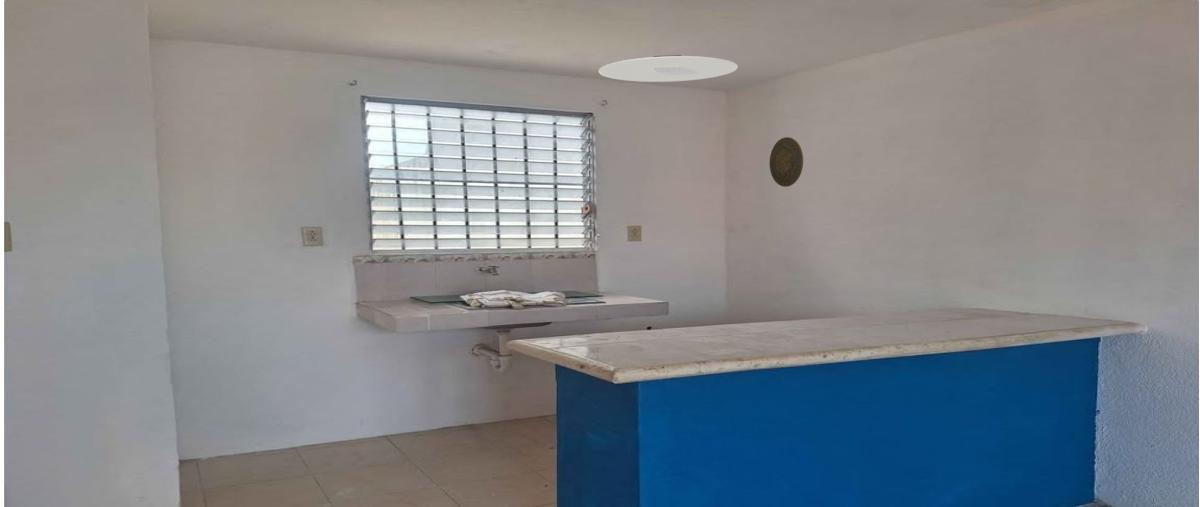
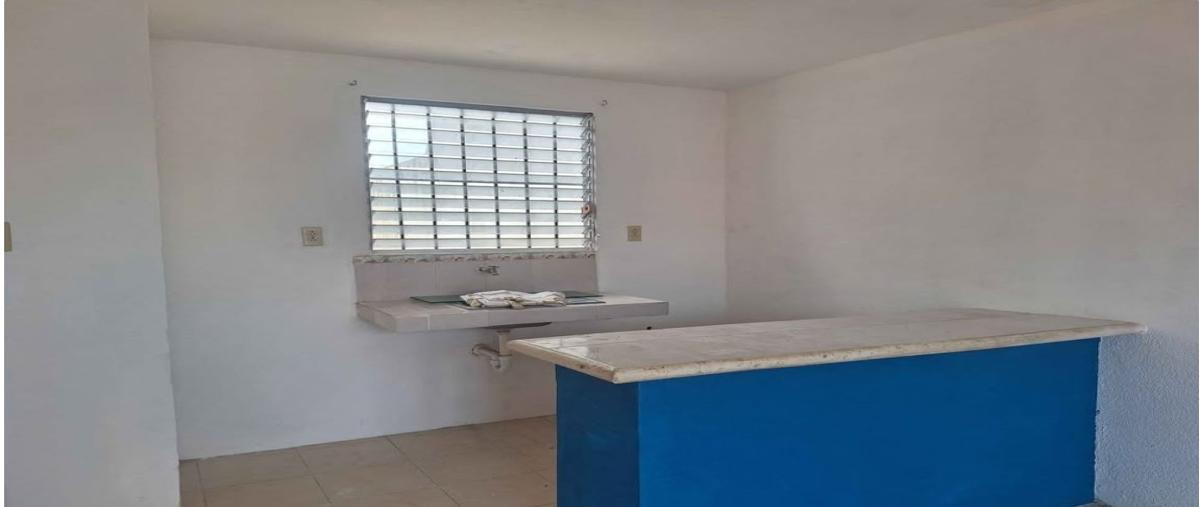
- decorative plate (784, 162)
- ceiling light (667, 63)
